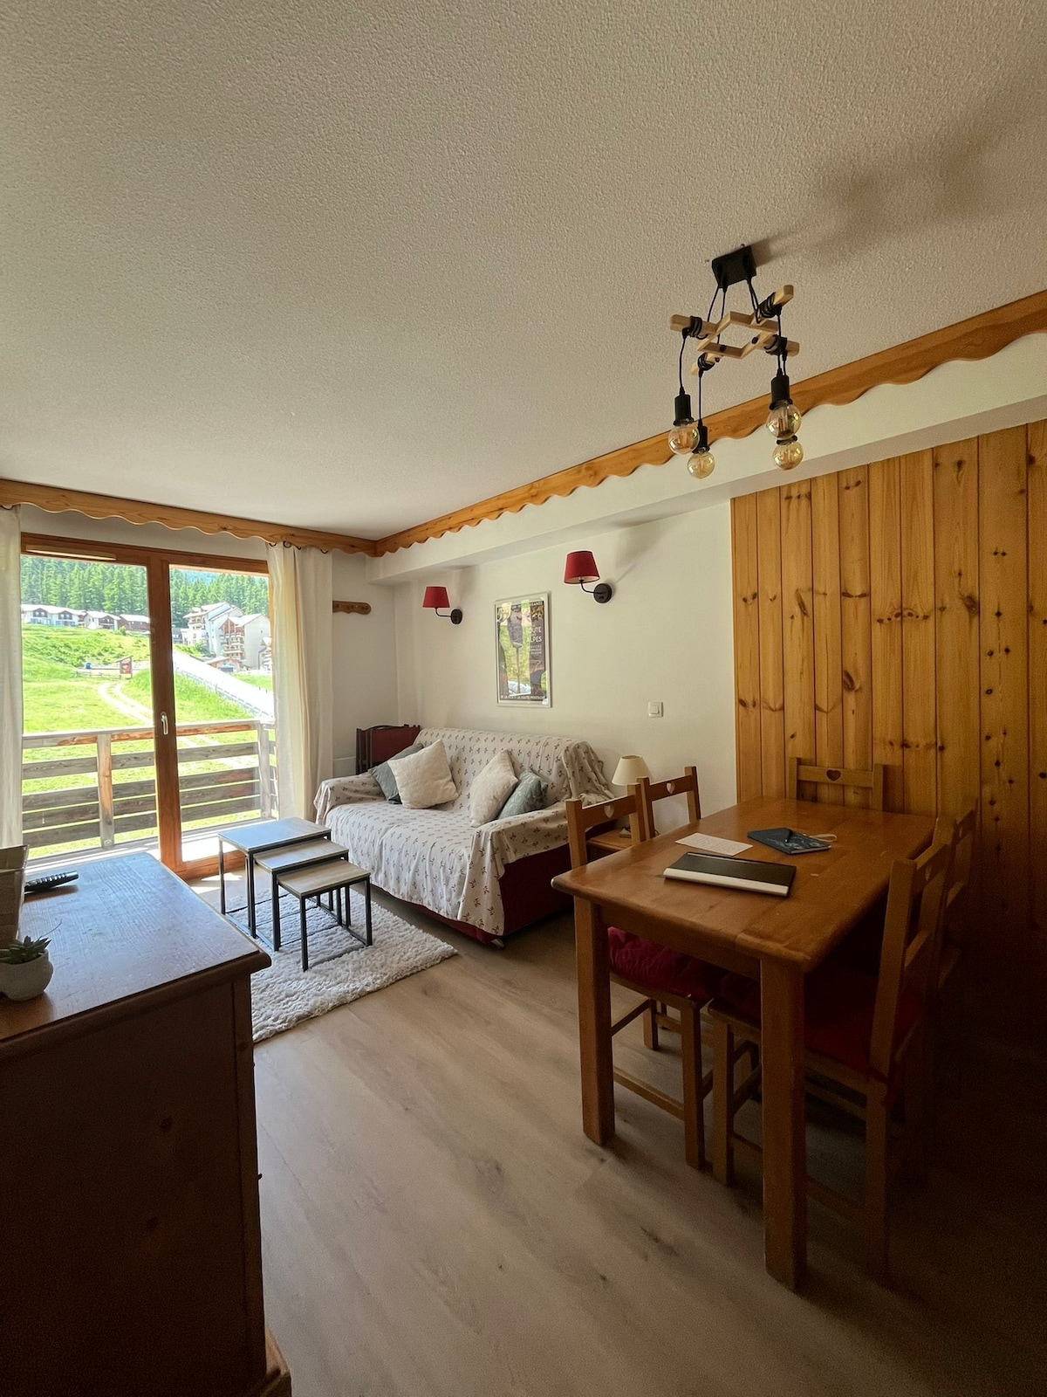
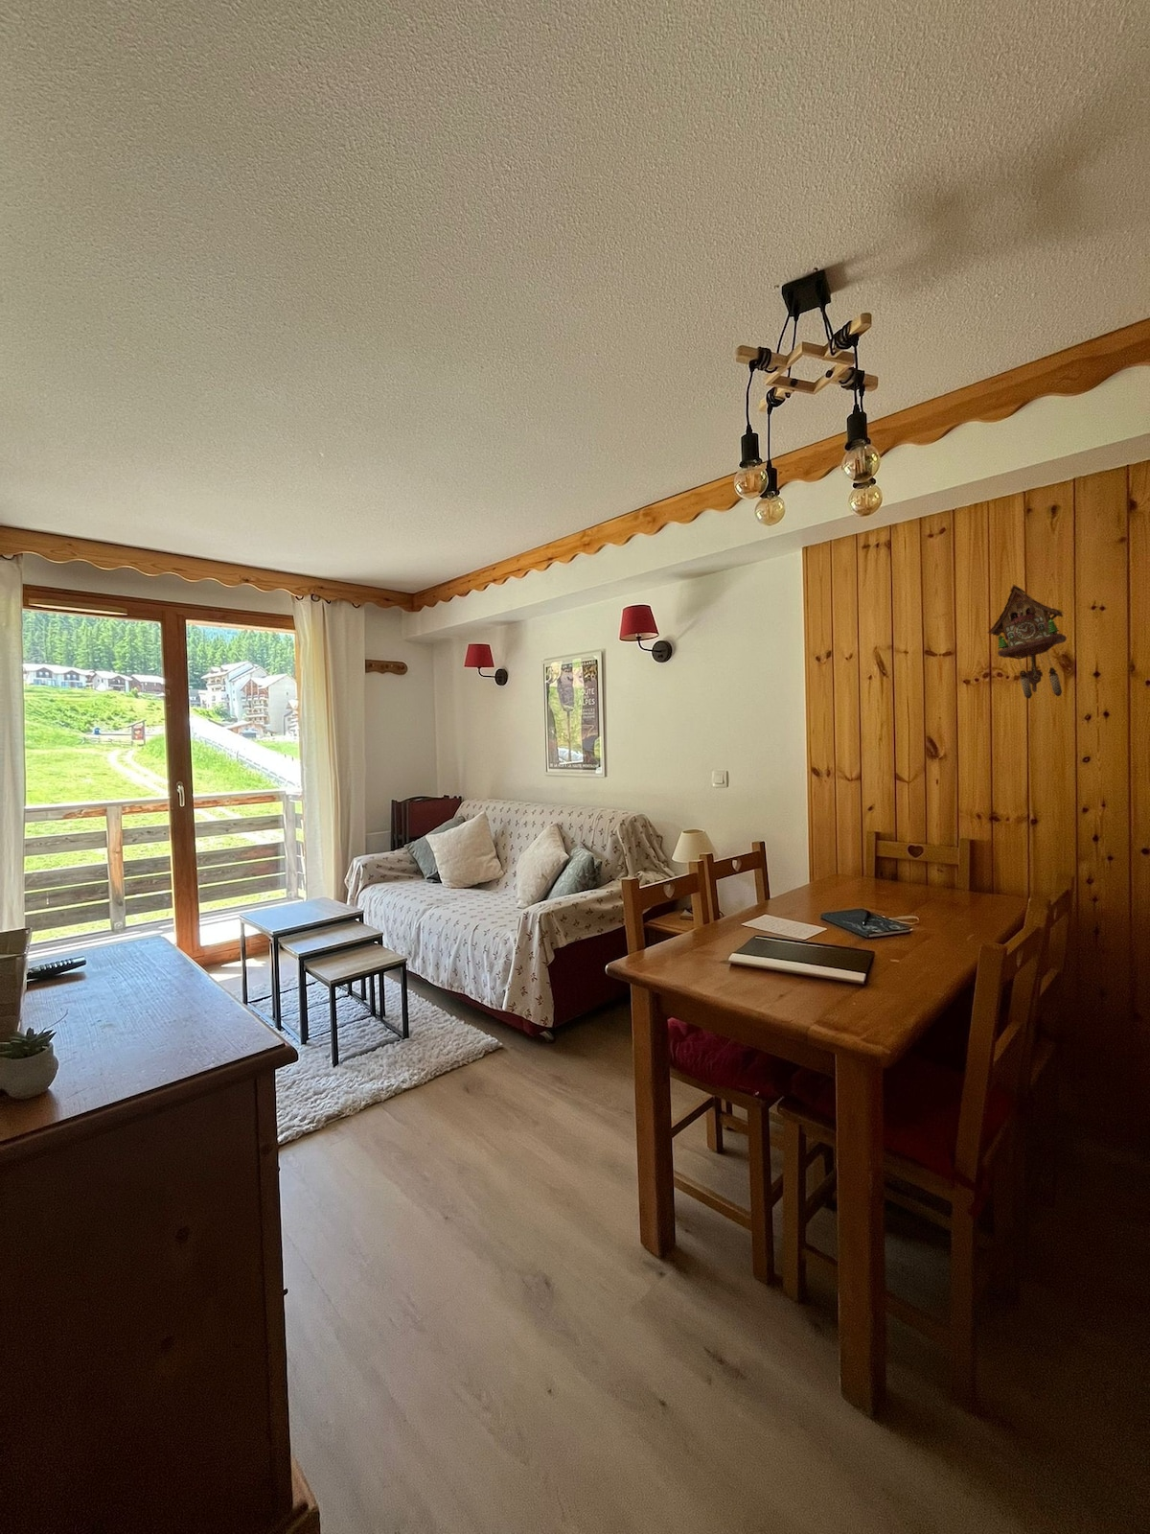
+ cuckoo clock (1026, 641)
